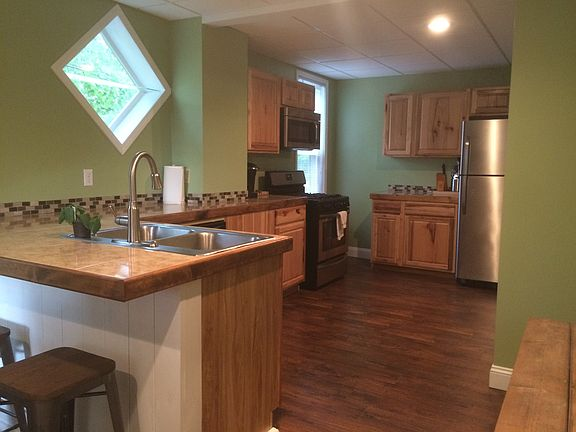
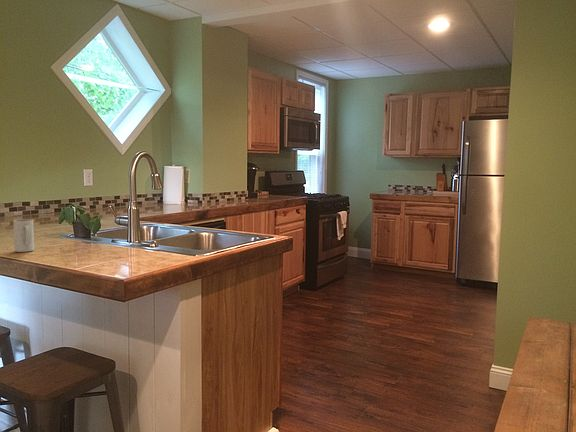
+ mug (24, 235)
